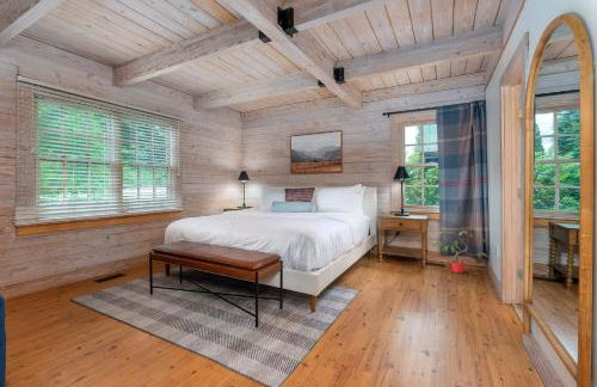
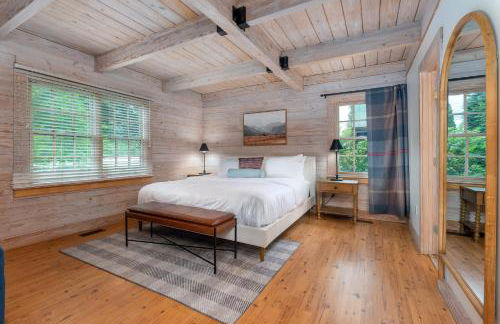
- potted plant (460, 251)
